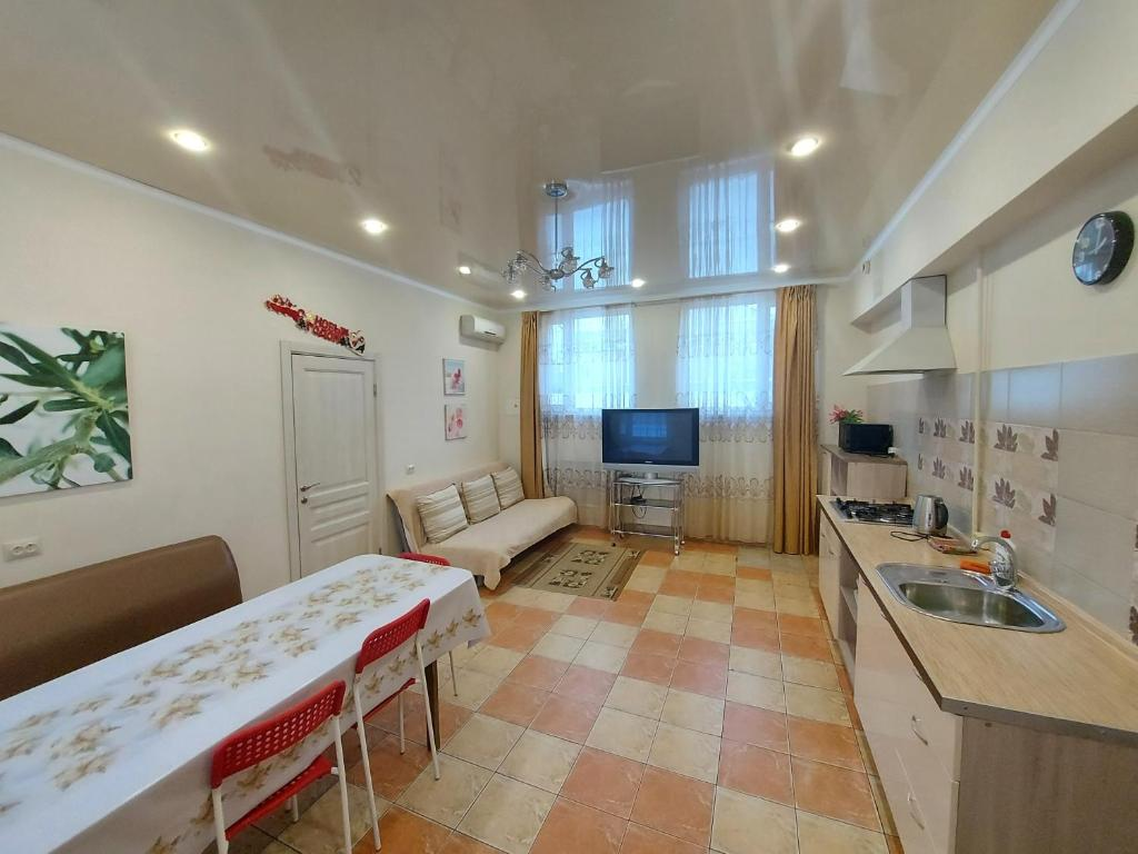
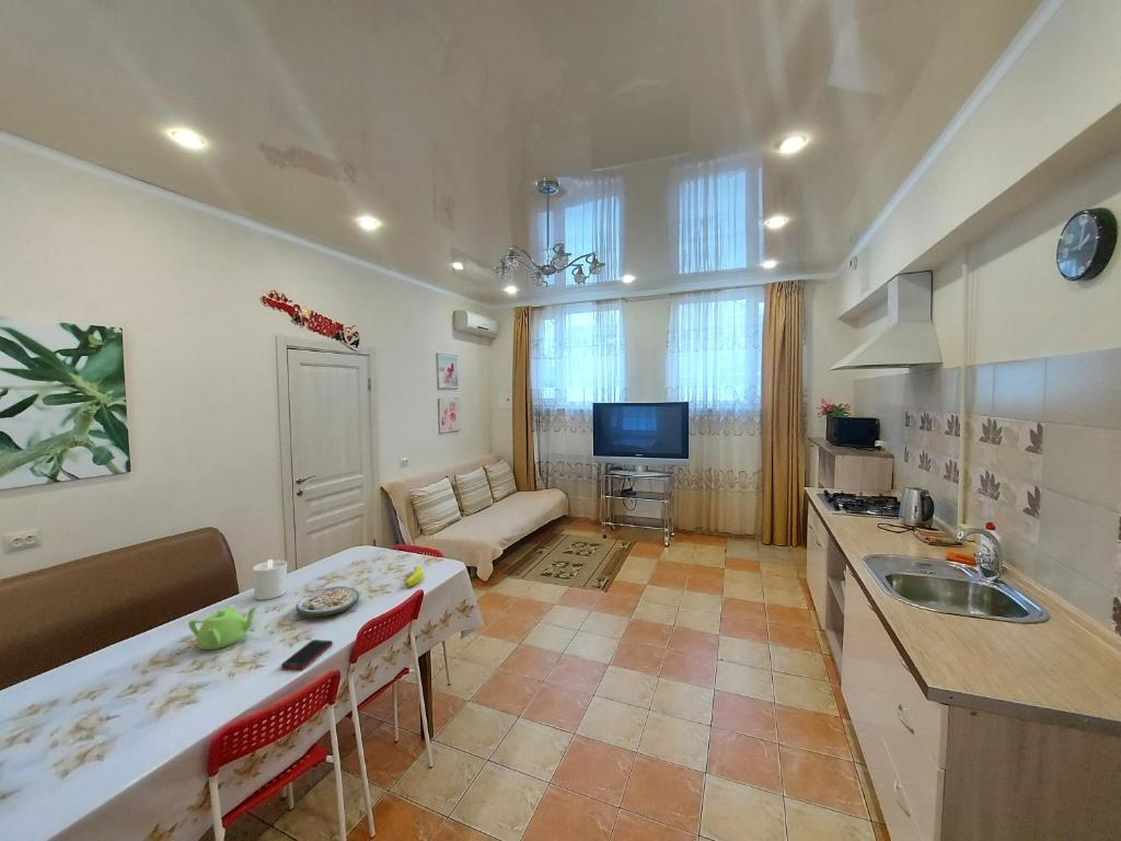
+ soup (328, 599)
+ candle (270, 576)
+ banana (413, 574)
+ cell phone (308, 654)
+ teapot (224, 625)
